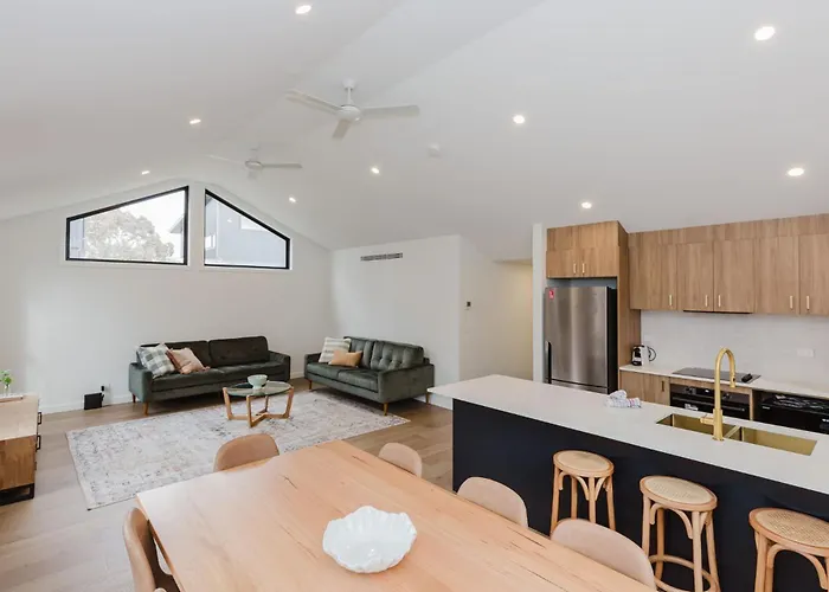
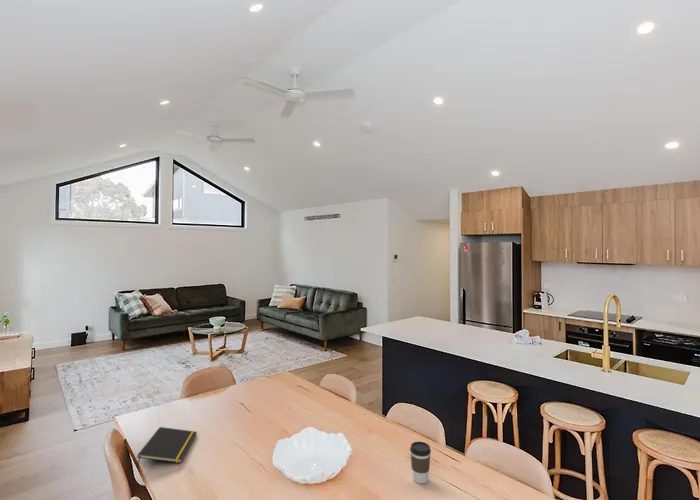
+ coffee cup (420, 462)
+ notepad (169, 443)
